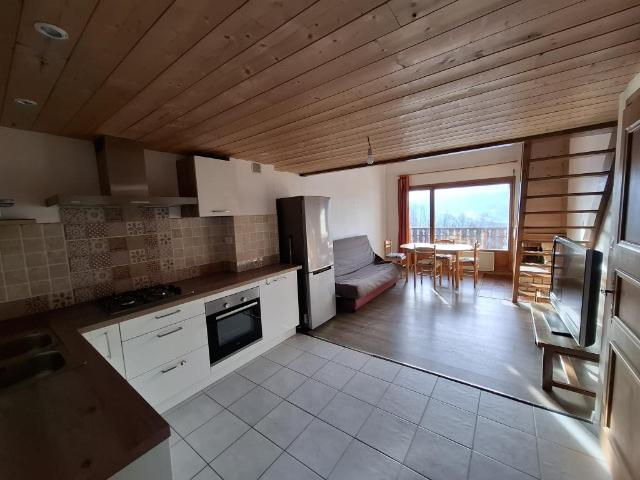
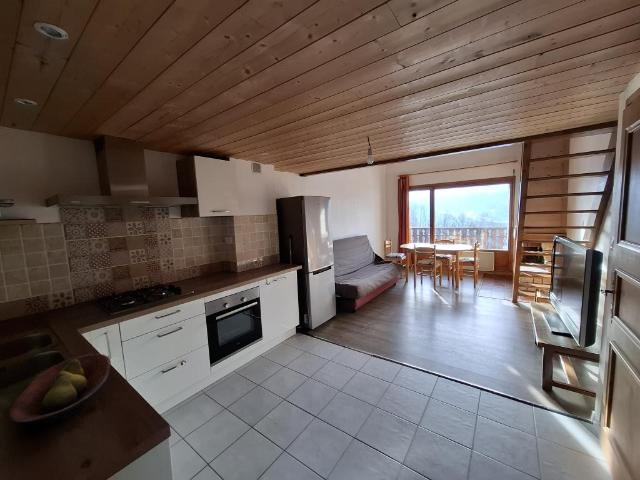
+ fruit bowl (67, 382)
